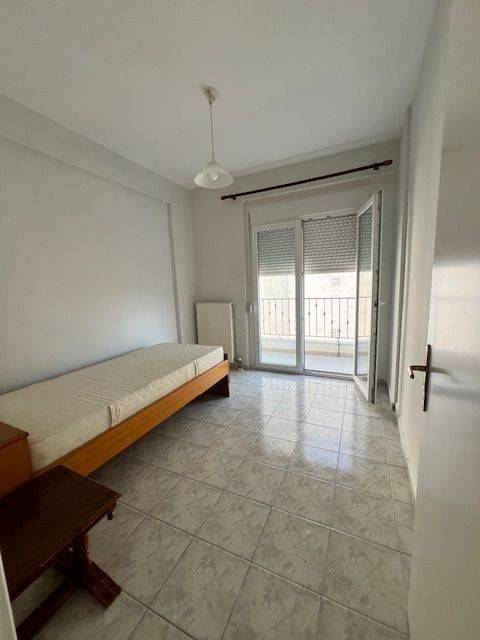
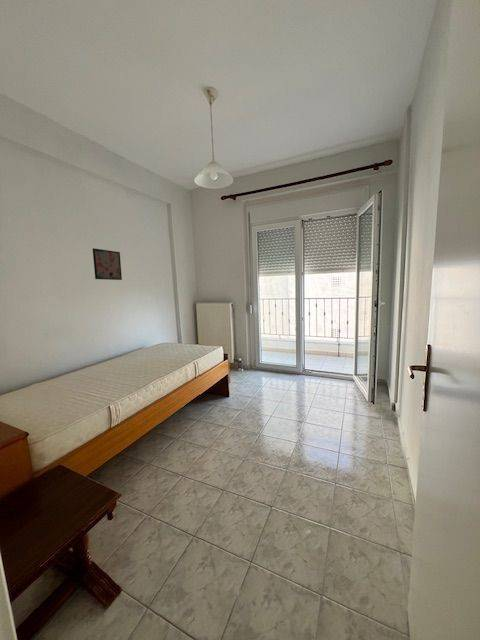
+ wall art (108, 265)
